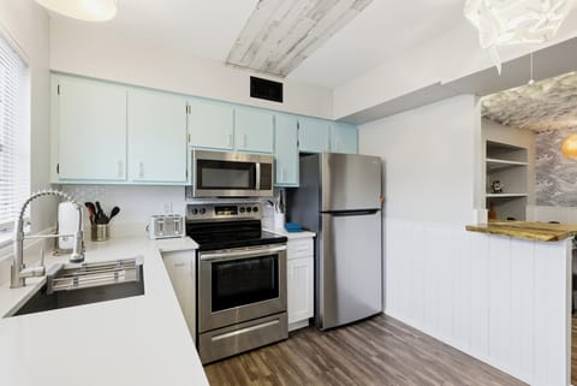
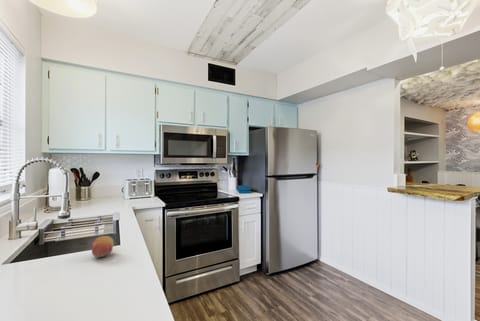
+ fruit (102, 246)
